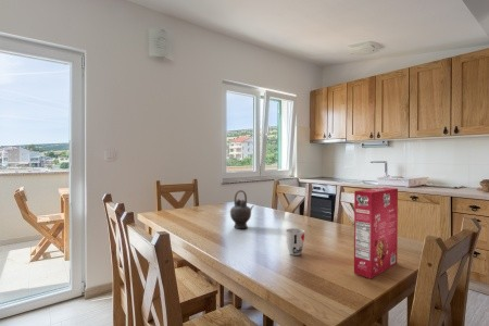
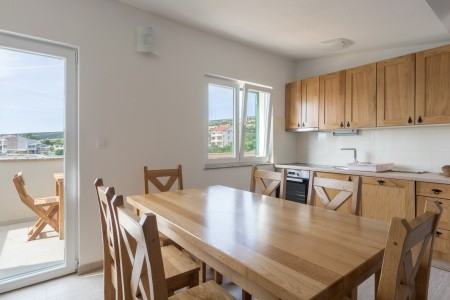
- cup (294, 241)
- cereal box (376, 228)
- teapot (242, 209)
